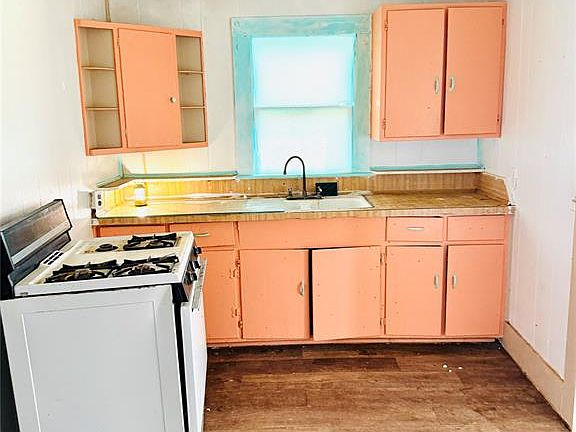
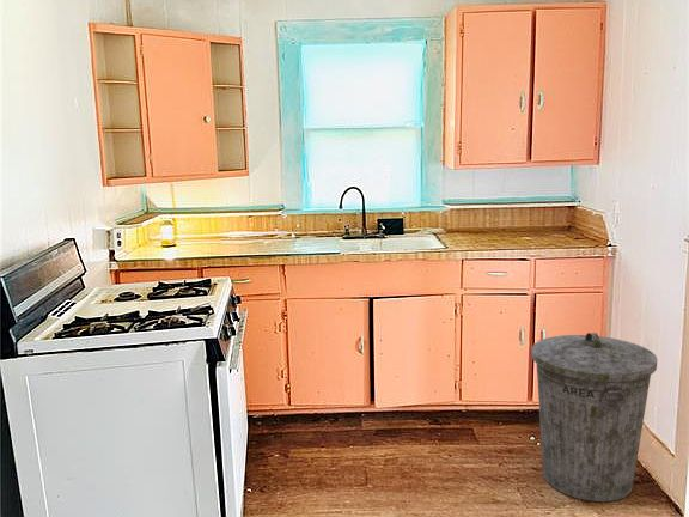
+ trash can (590, 407)
